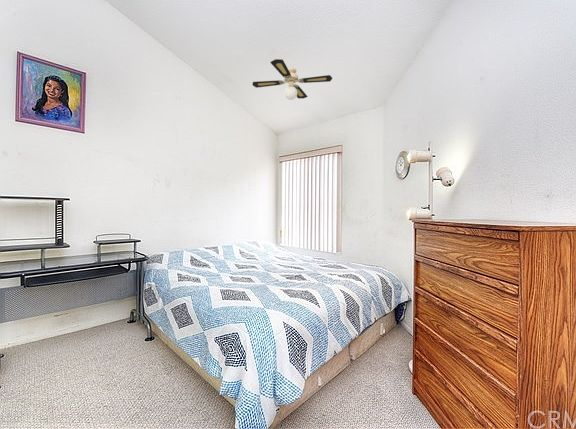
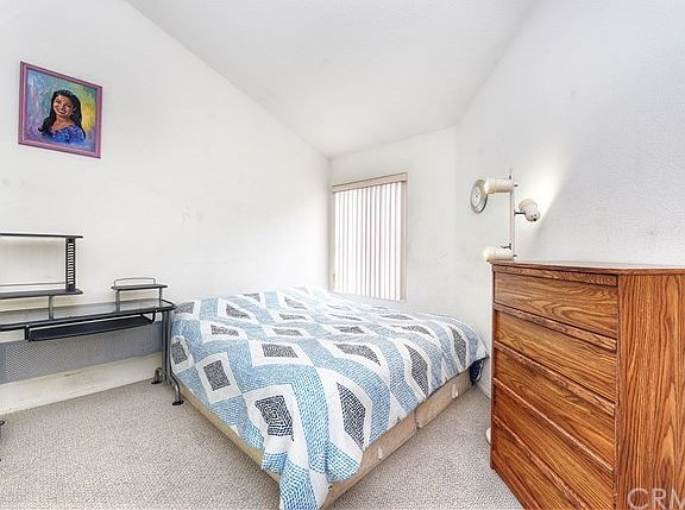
- ceiling fan (291, 84)
